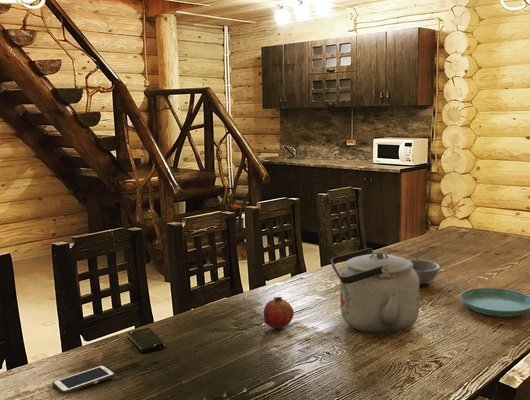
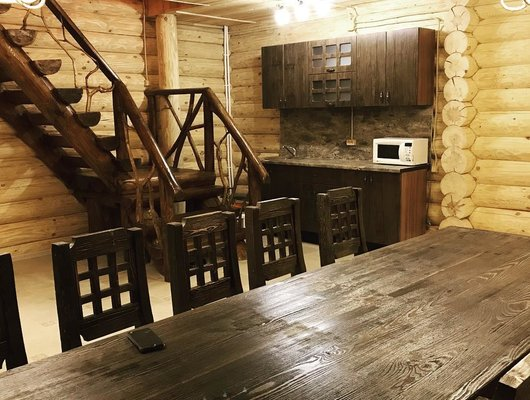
- saucer (496, 302)
- fruit (278, 312)
- bowl (416, 272)
- kettle (378, 291)
- cell phone (84, 379)
